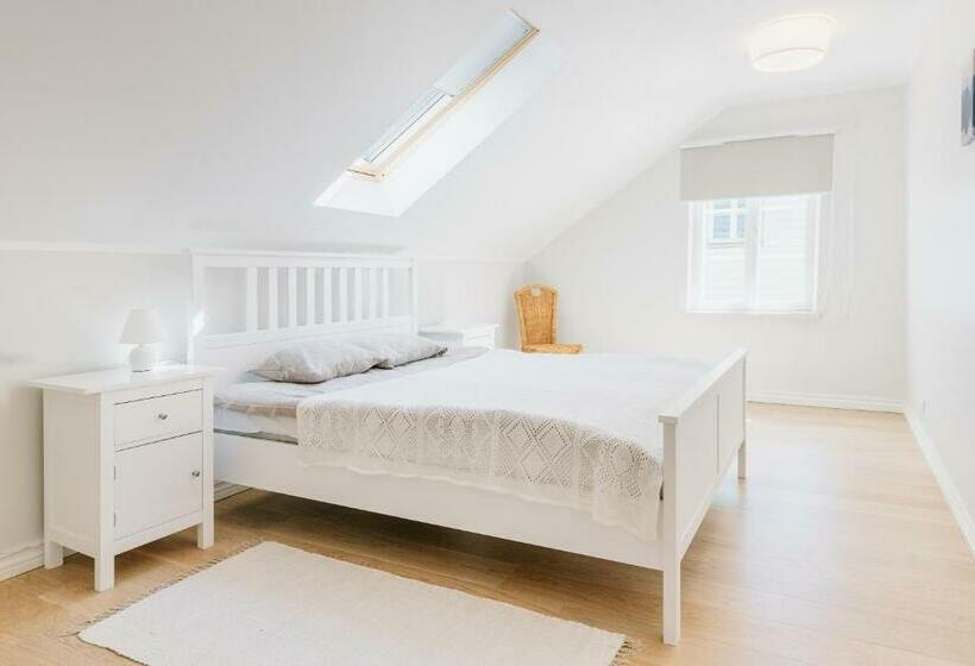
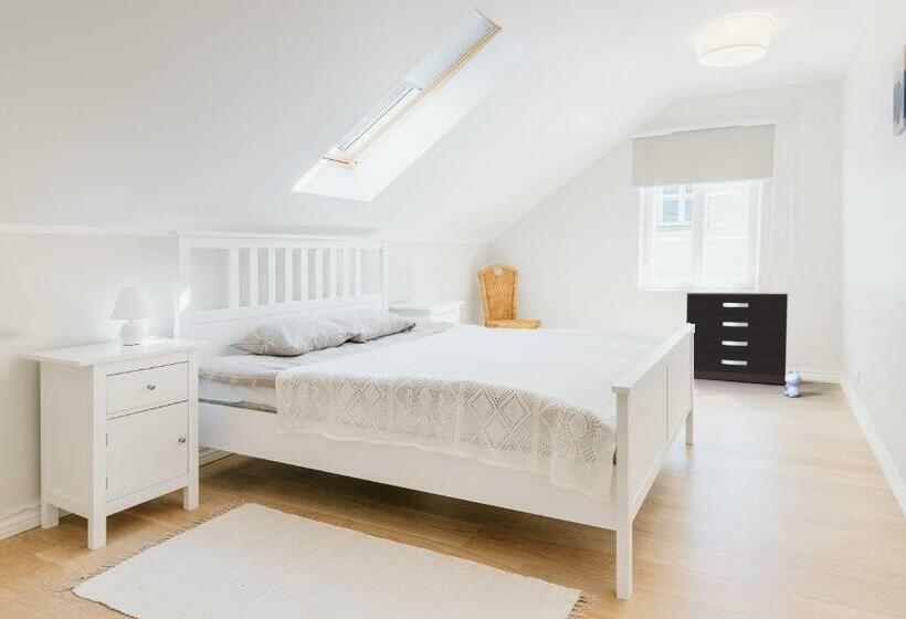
+ dresser (736, 336)
+ plush toy (792, 382)
